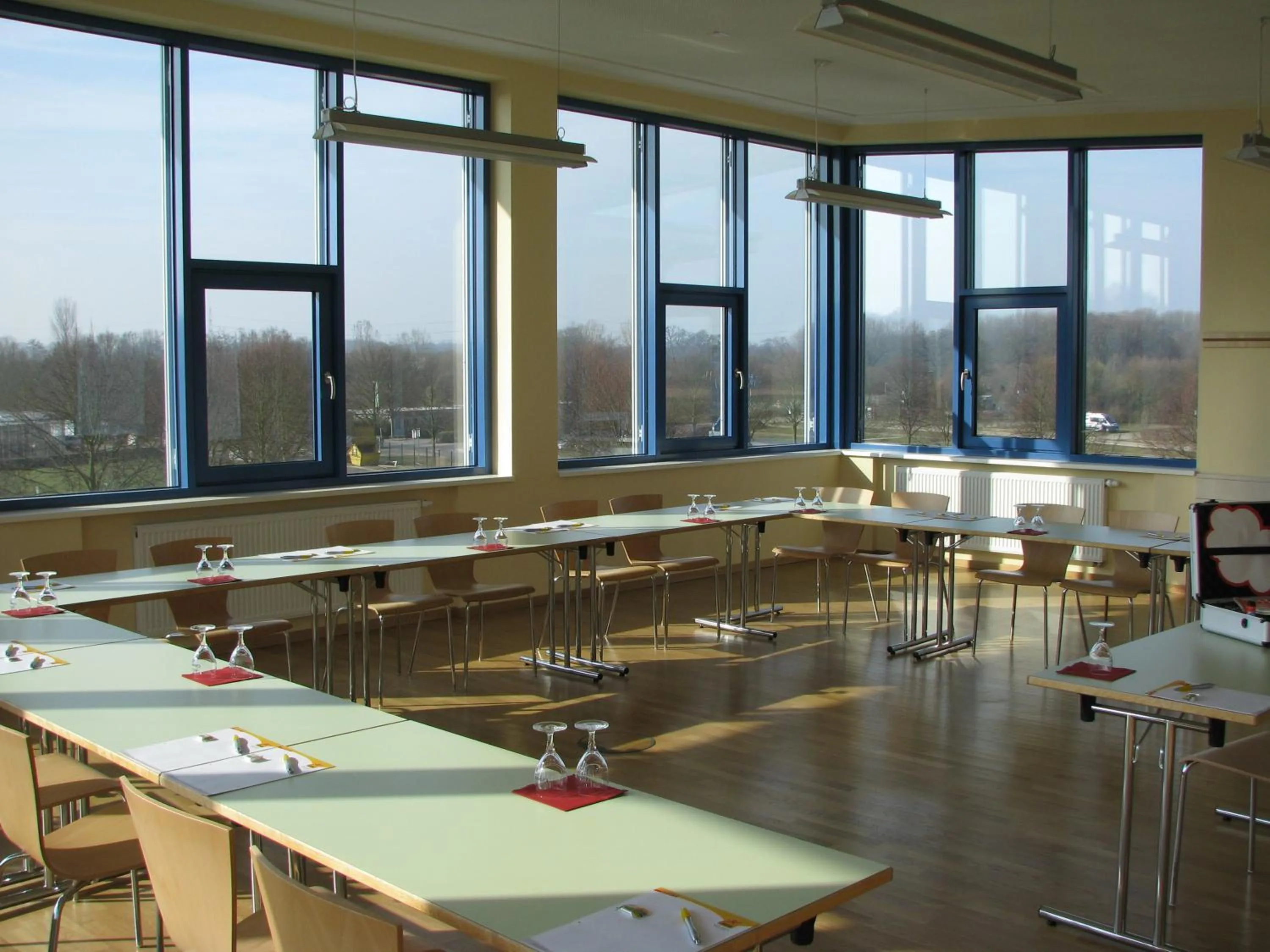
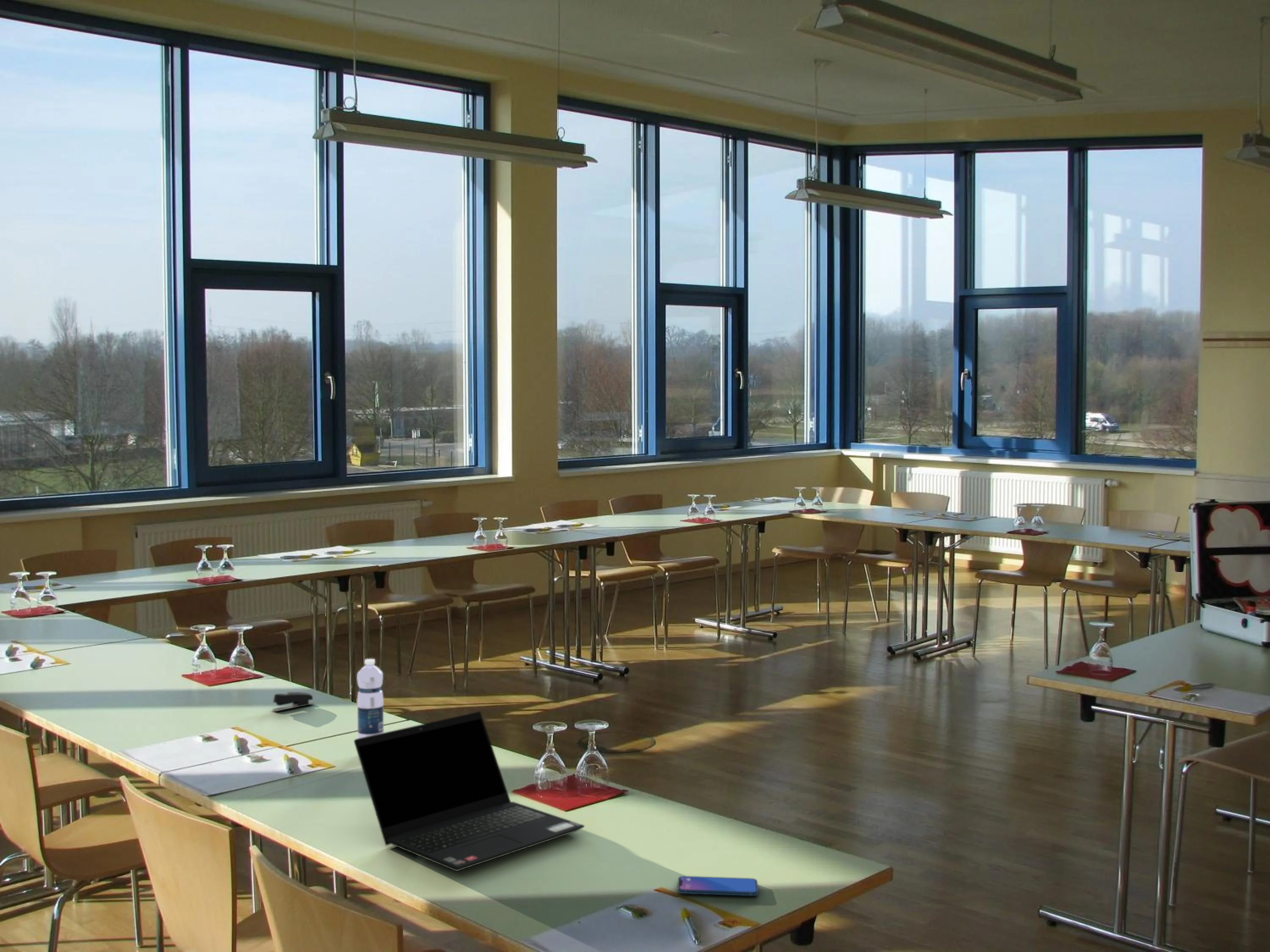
+ stapler (293, 699)
+ water bottle (370, 707)
+ smartphone (718, 886)
+ laptop computer (469, 786)
